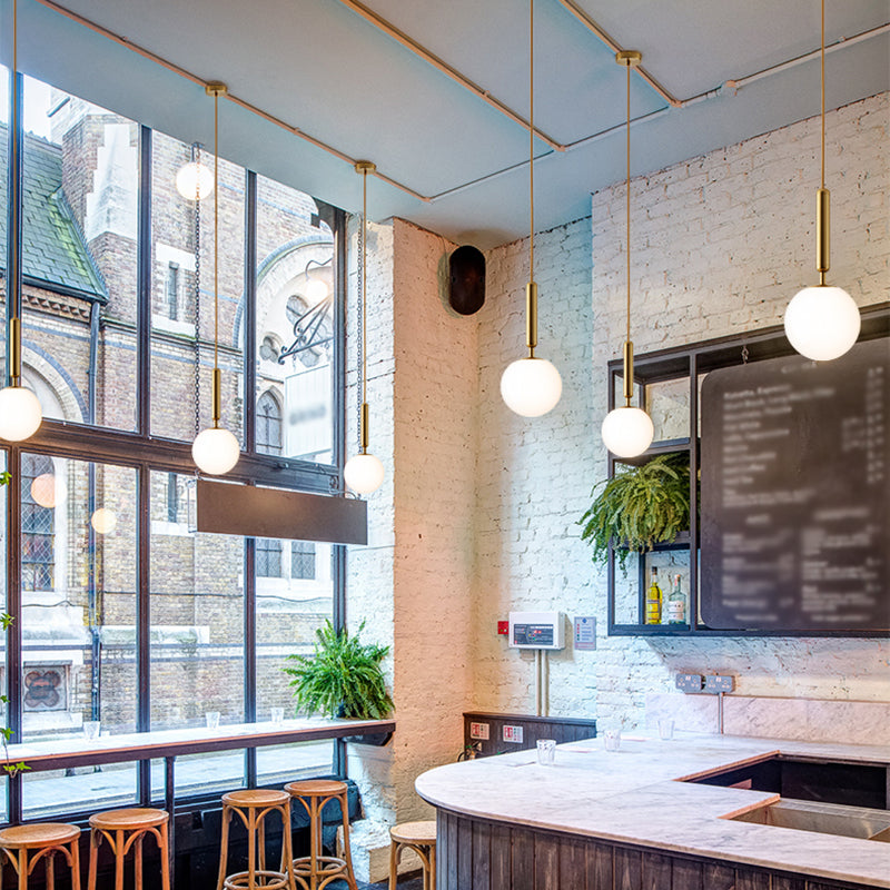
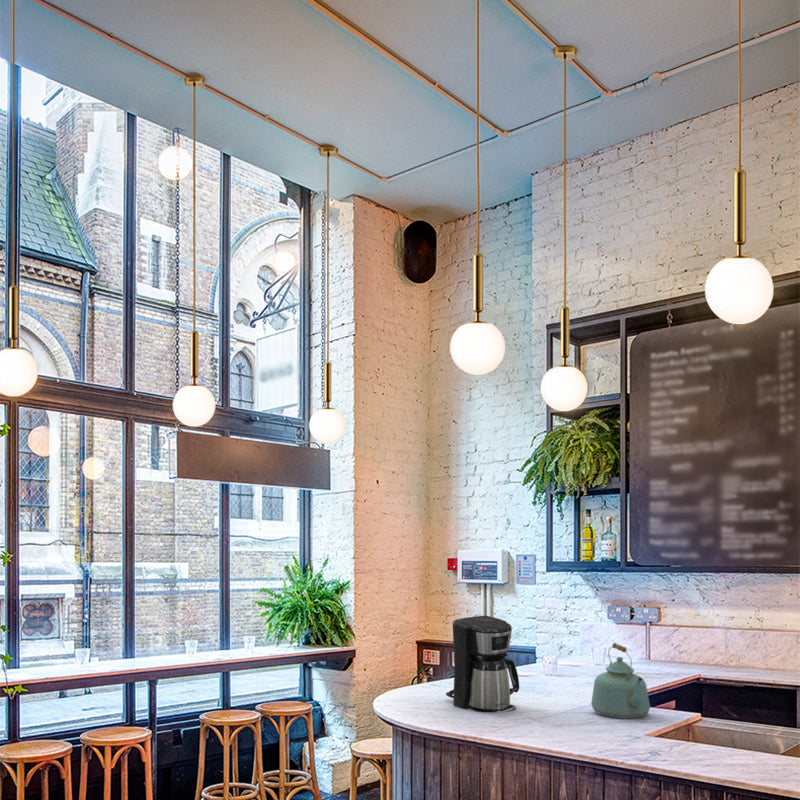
+ coffee maker (484, 660)
+ kettle (622, 680)
